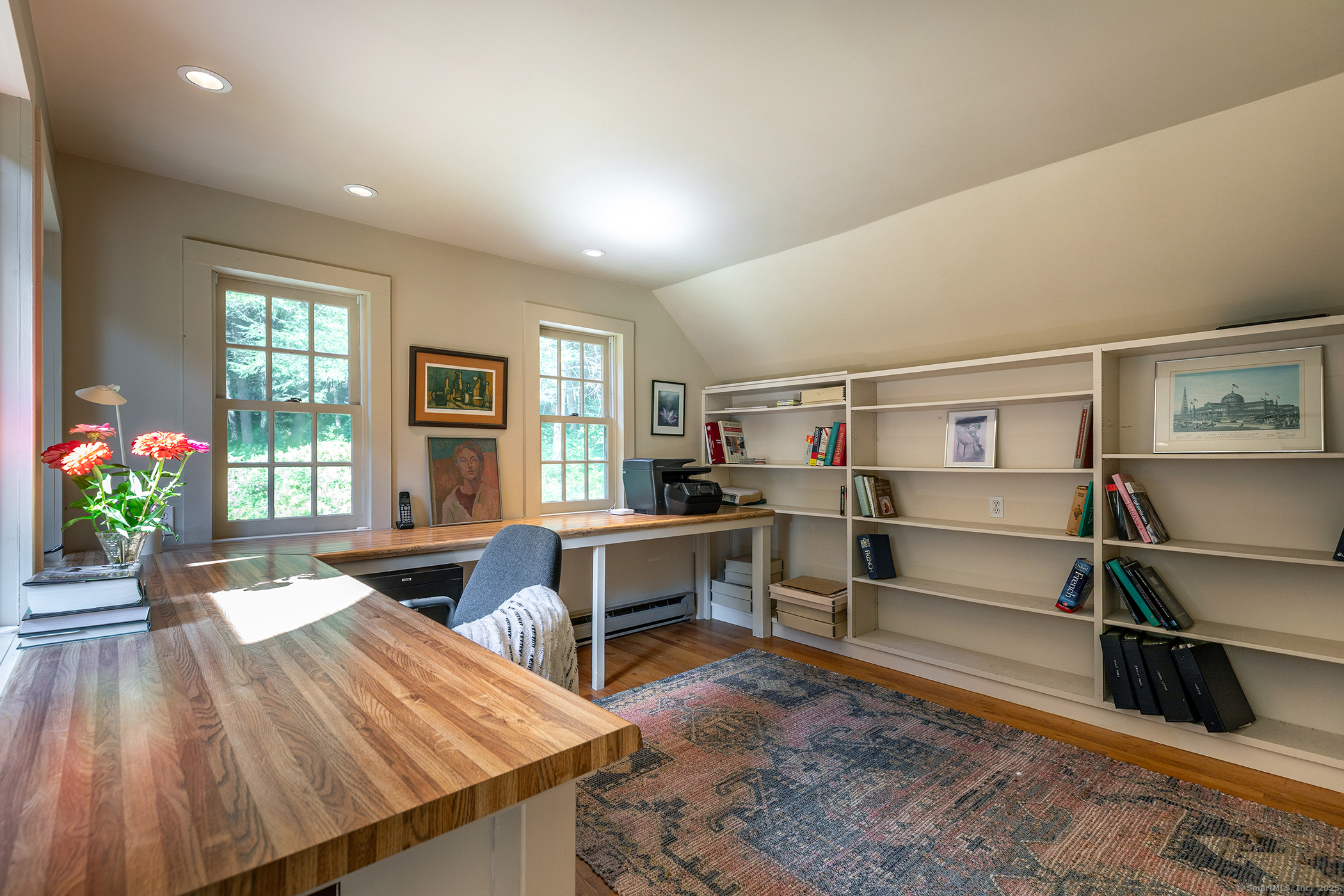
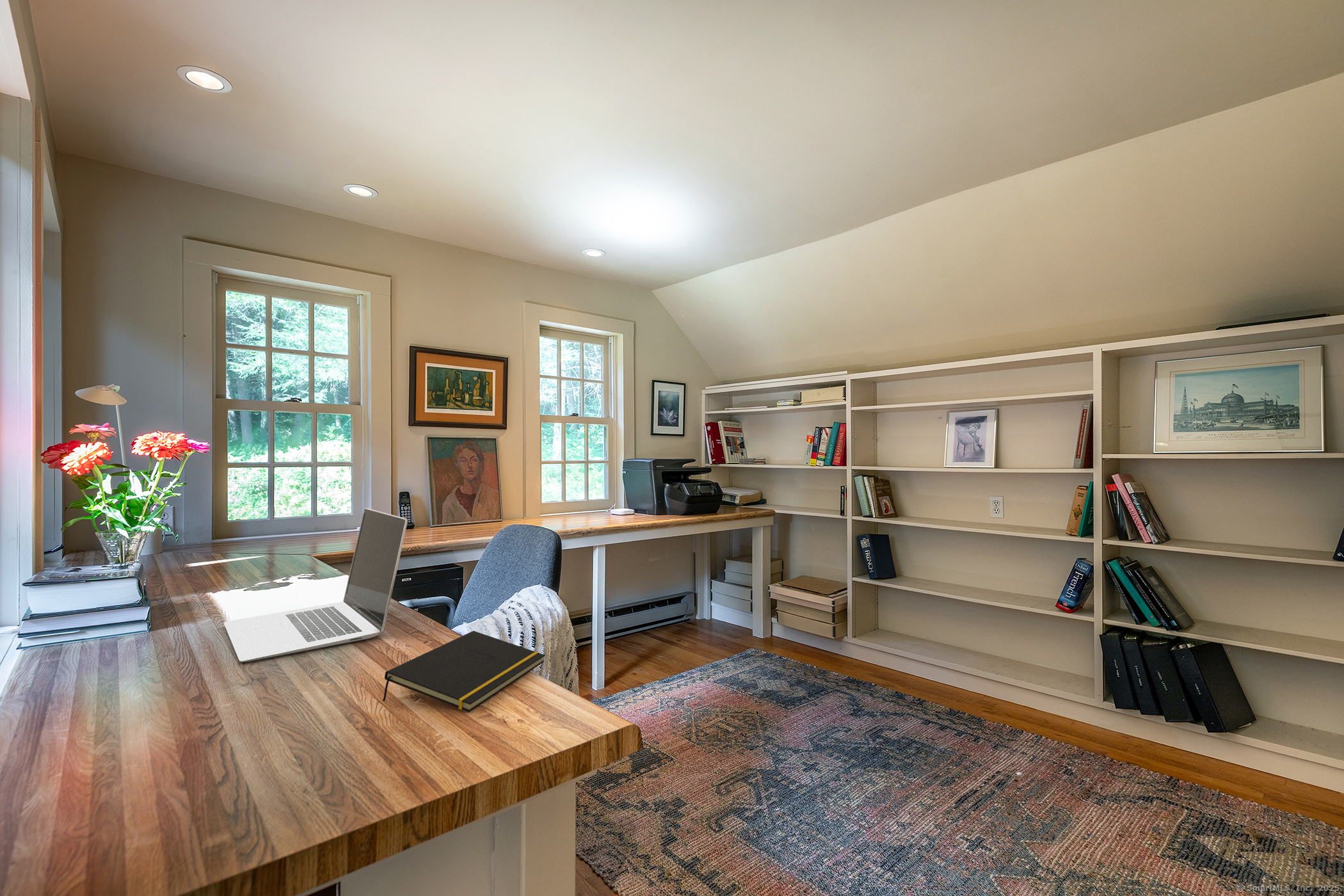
+ laptop (318, 605)
+ notepad (471, 666)
